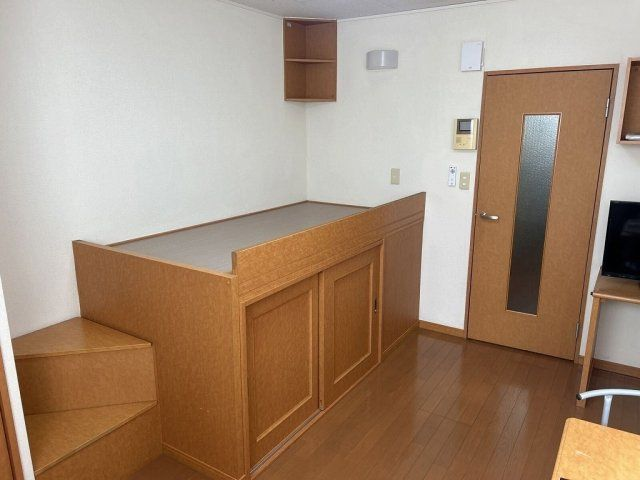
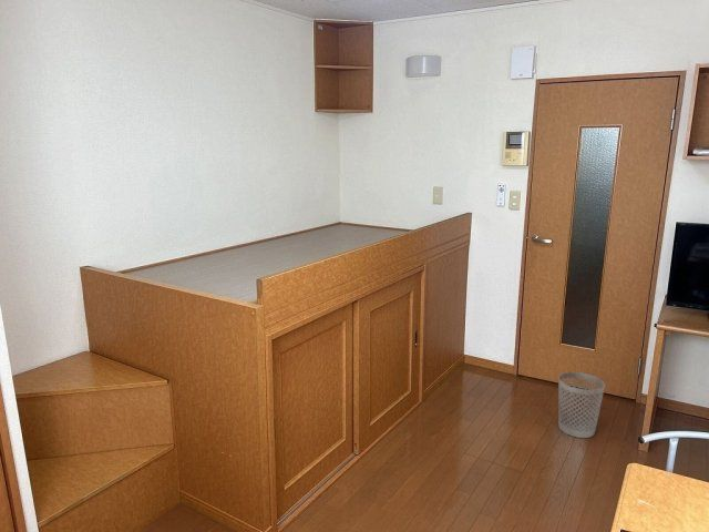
+ wastebasket (578, 405)
